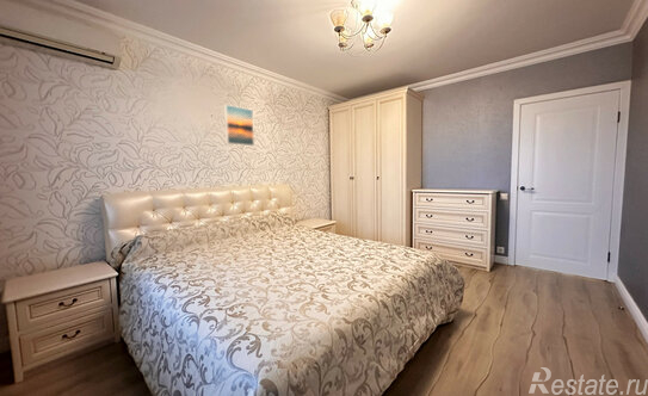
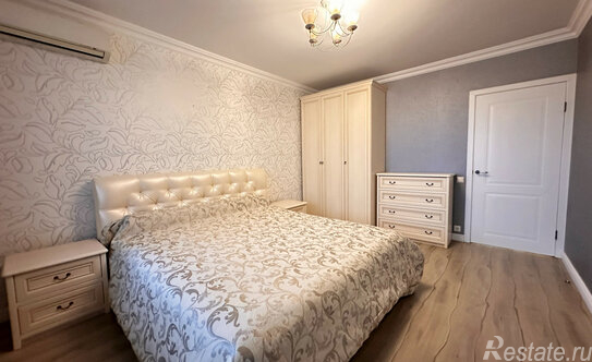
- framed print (240, 125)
